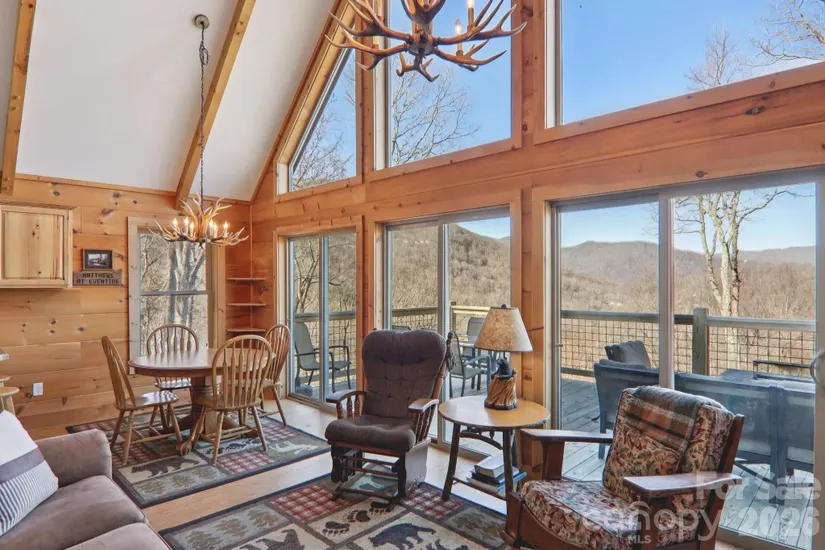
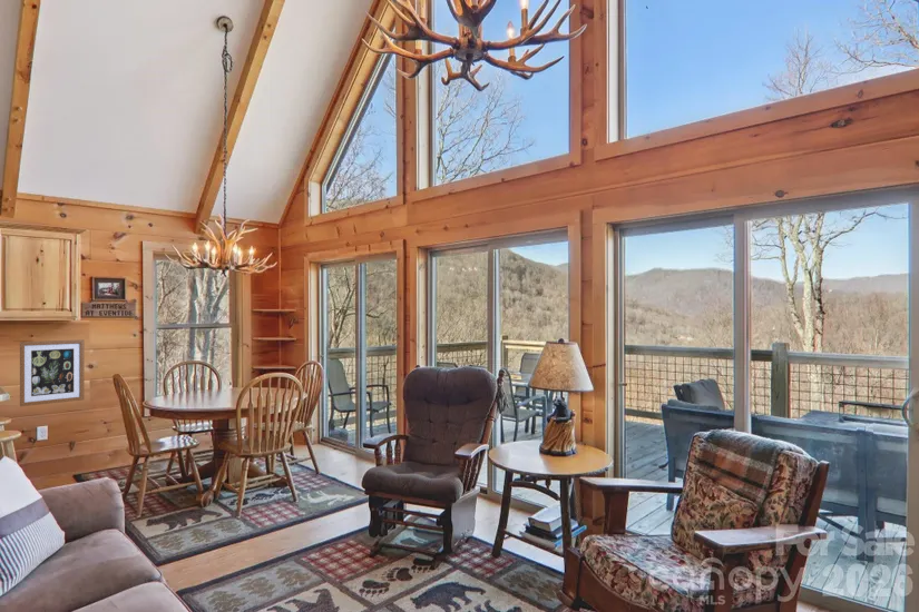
+ wall art (52, 372)
